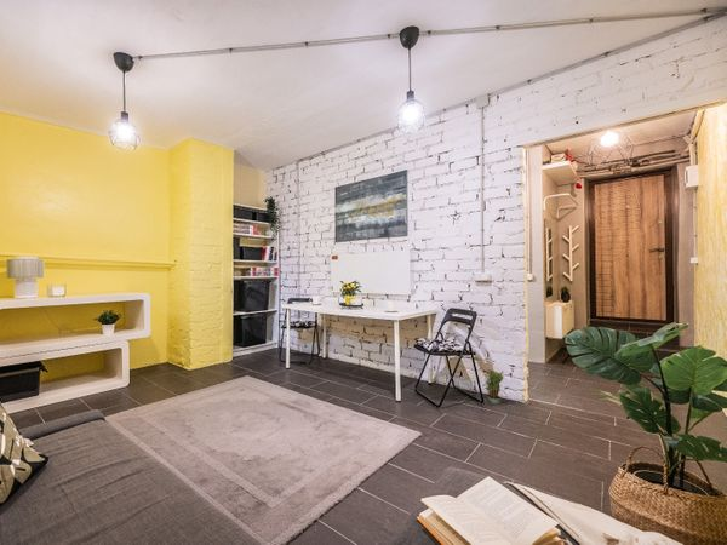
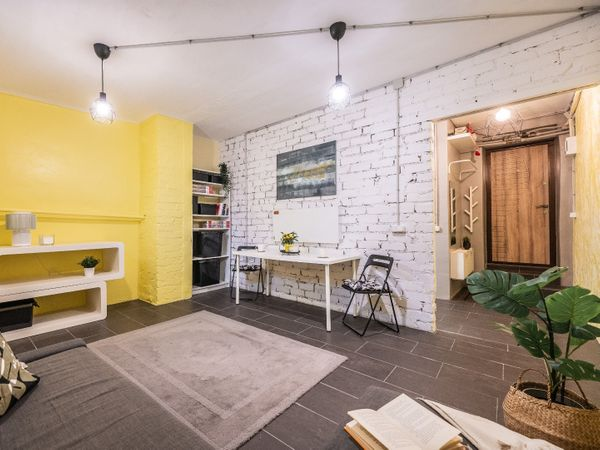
- potted plant (492, 384)
